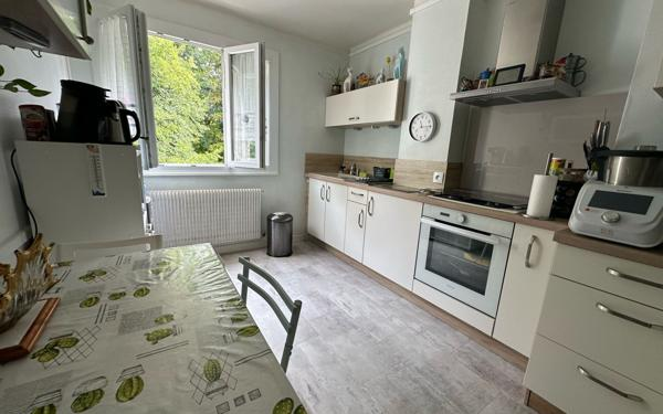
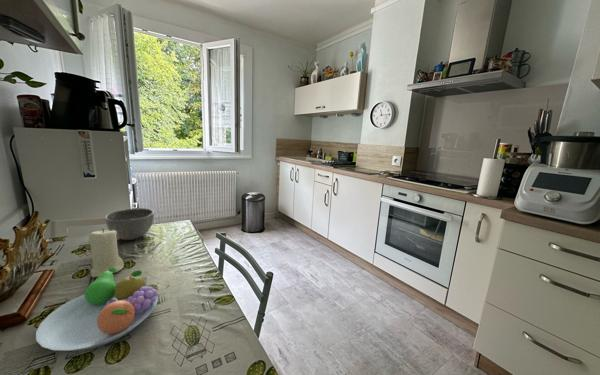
+ bowl (131, 225)
+ candle (105, 250)
+ fruit bowl (105, 300)
